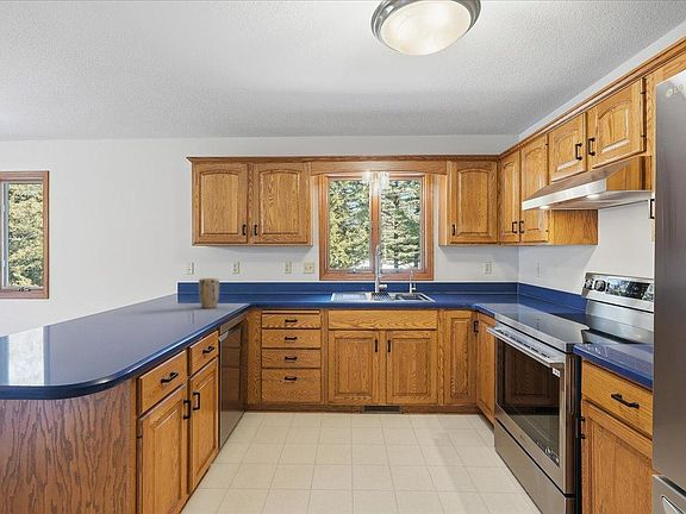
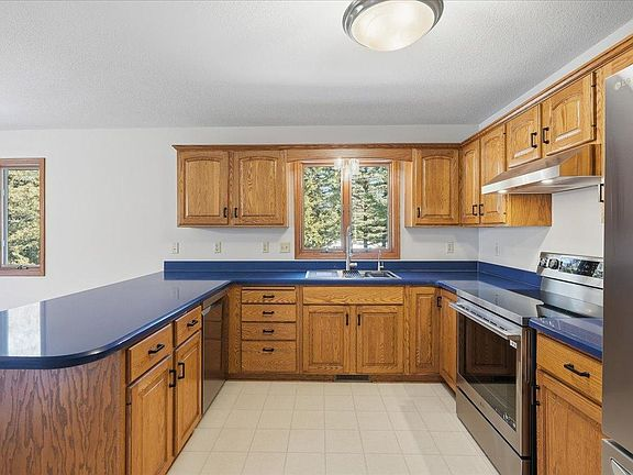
- plant pot (208, 293)
